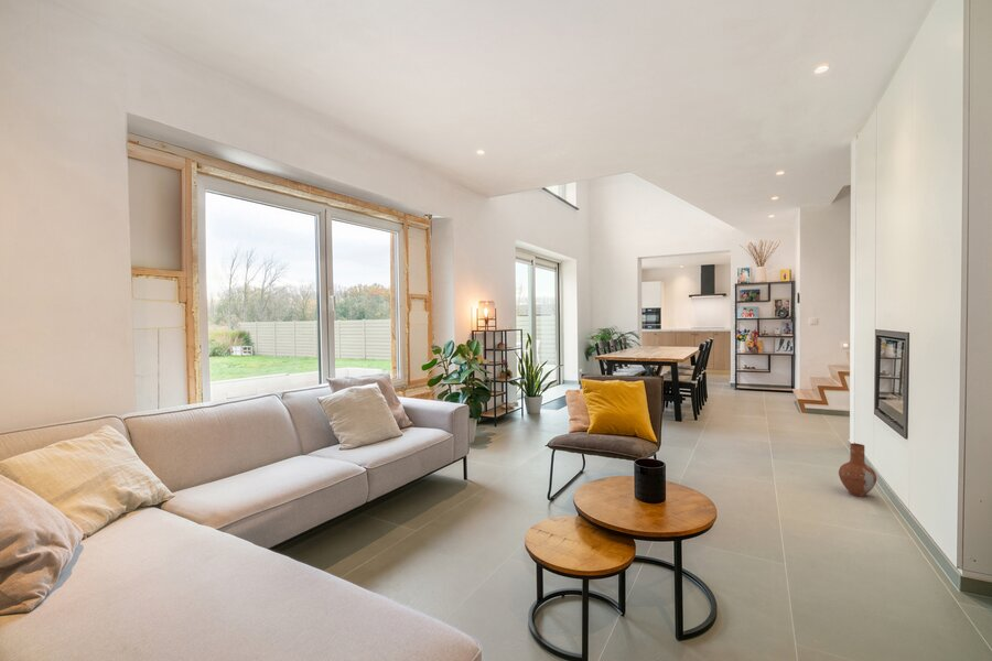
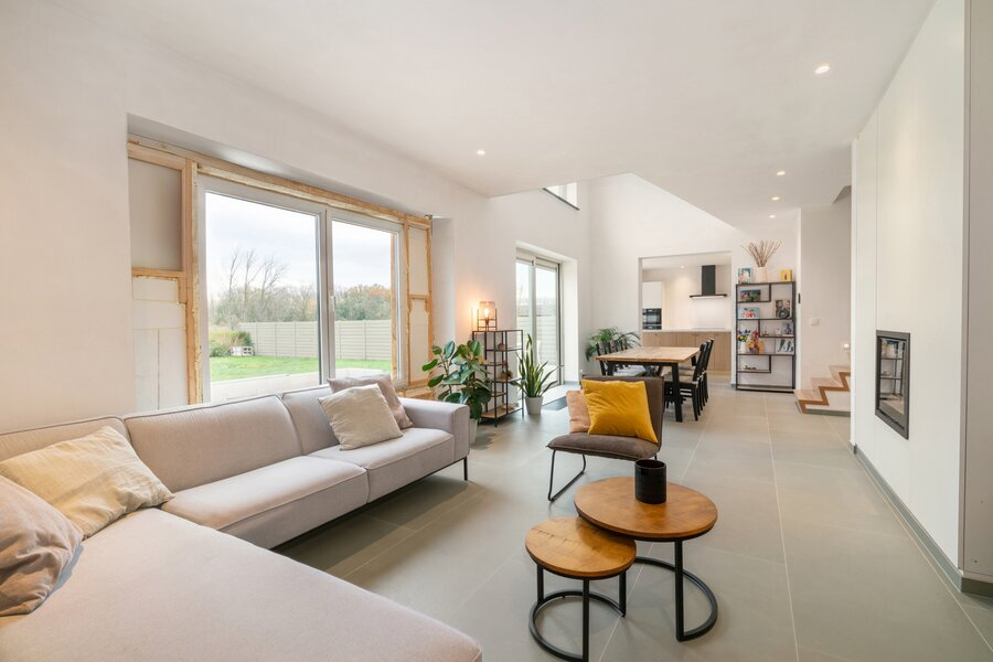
- vase (856, 469)
